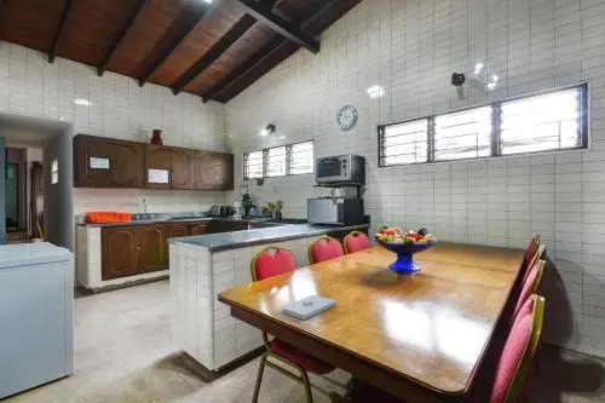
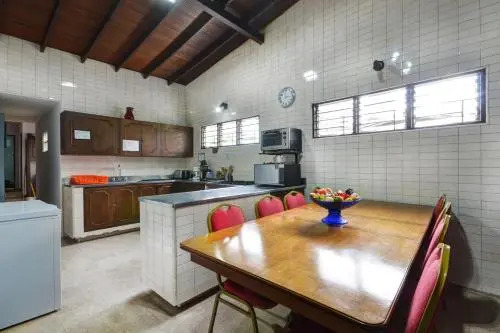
- notepad (309, 305)
